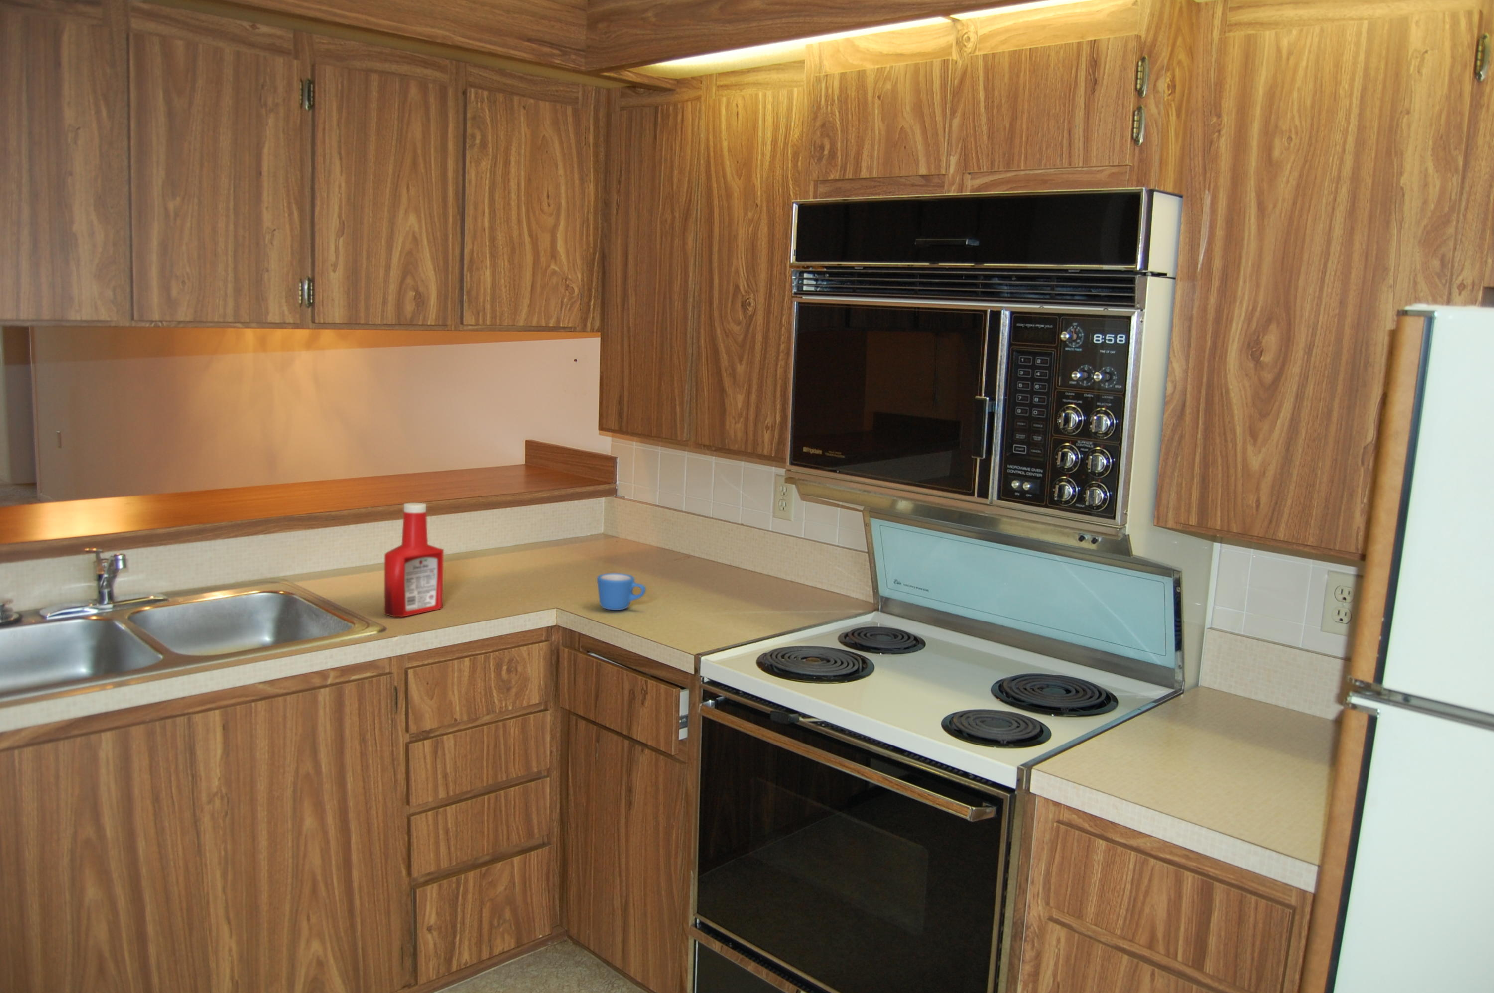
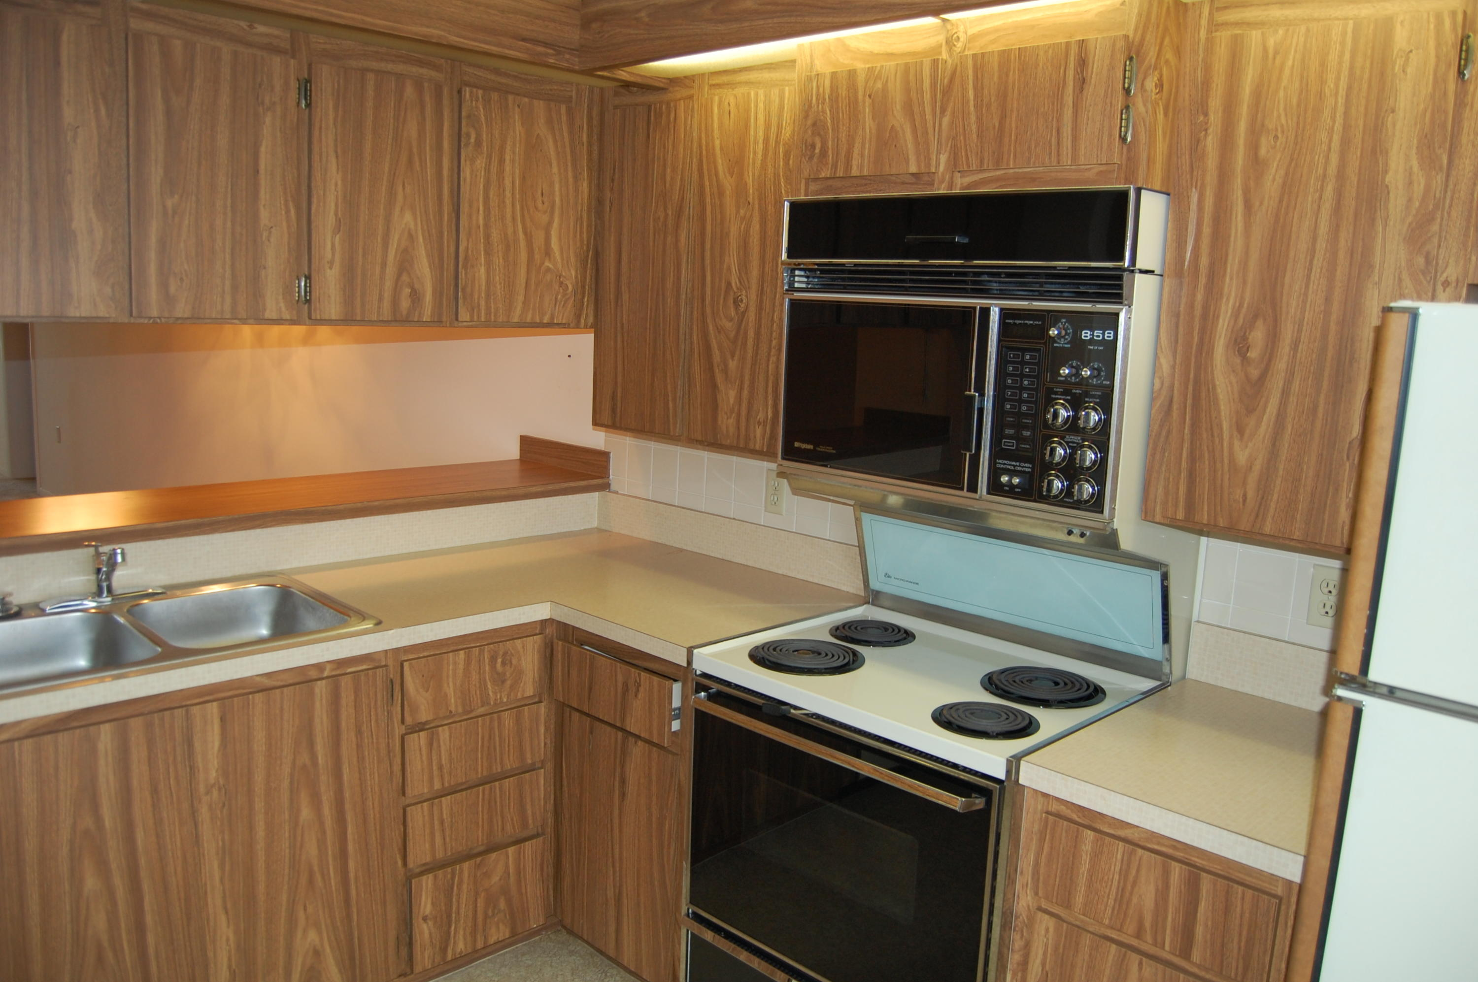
- mug (621, 593)
- soap bottle (415, 557)
